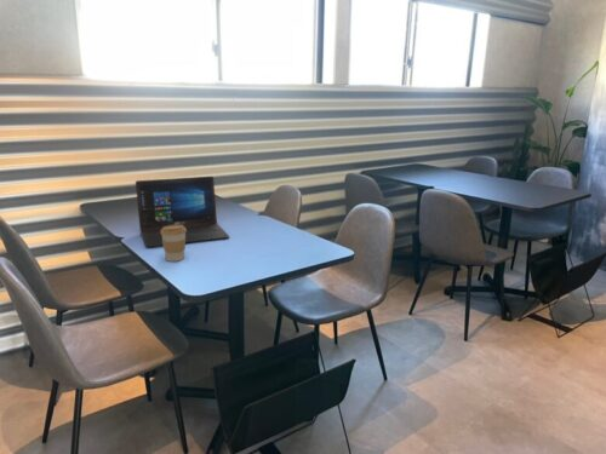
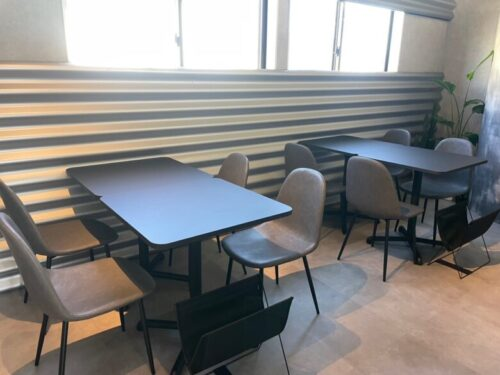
- laptop (182, 209)
- coffee cup (173, 241)
